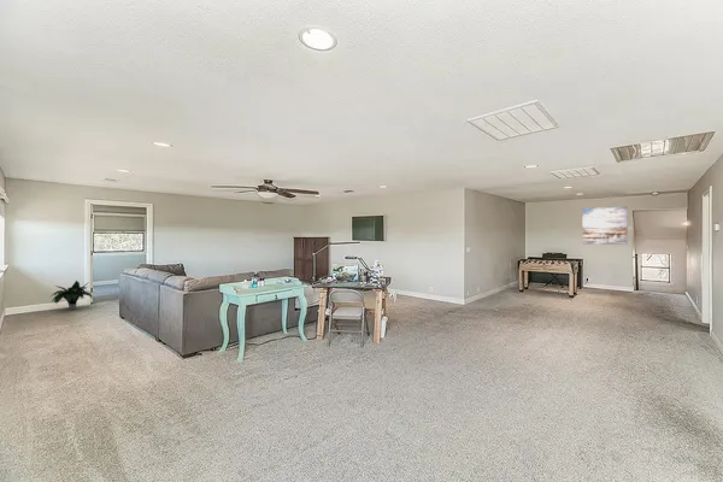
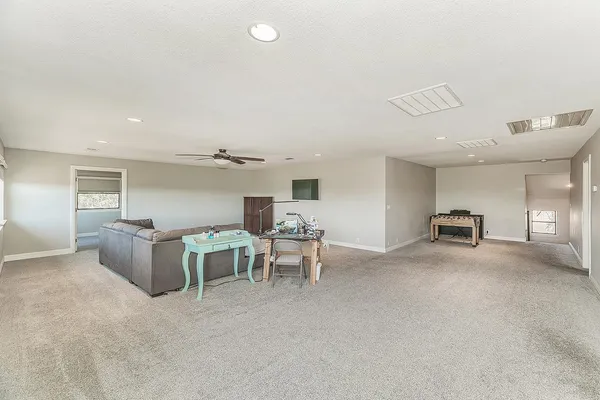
- potted plant (74, 294)
- wall art (604, 225)
